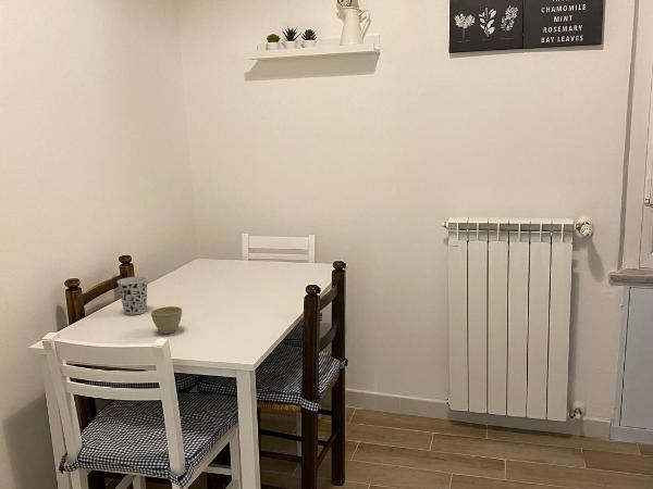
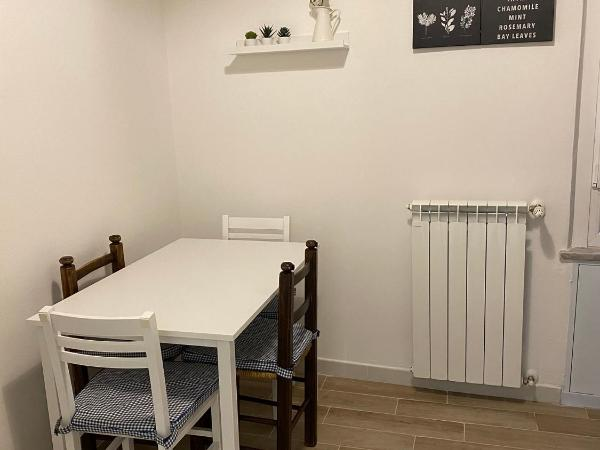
- cup (134, 296)
- flower pot (167, 321)
